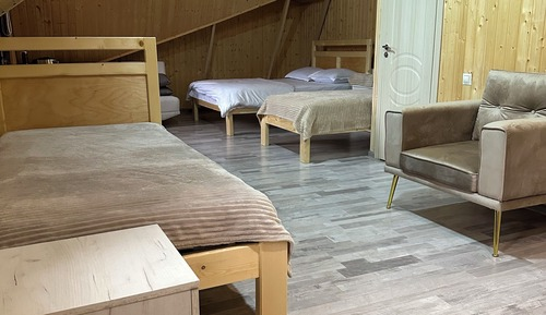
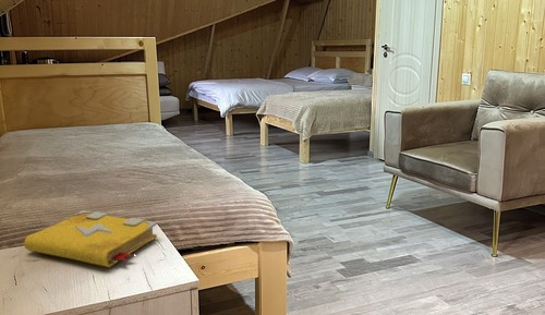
+ spell book (97, 237)
